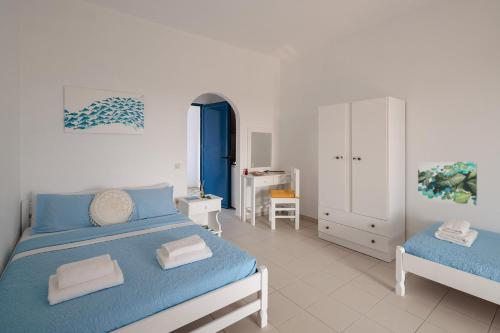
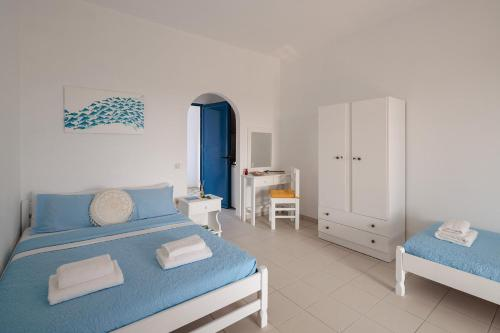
- wall art (445, 182)
